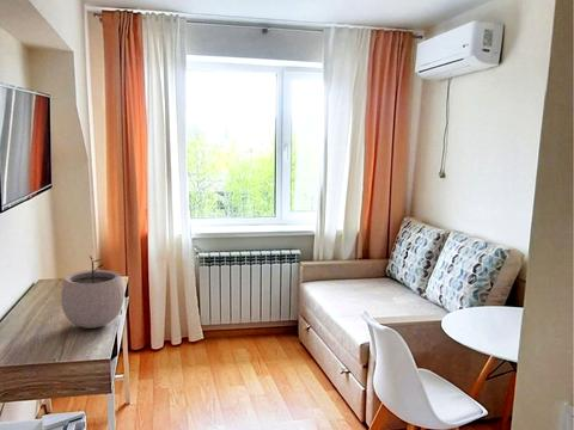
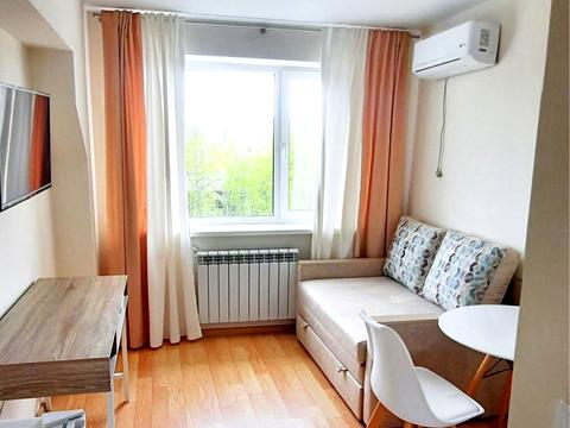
- plant pot (92, 289)
